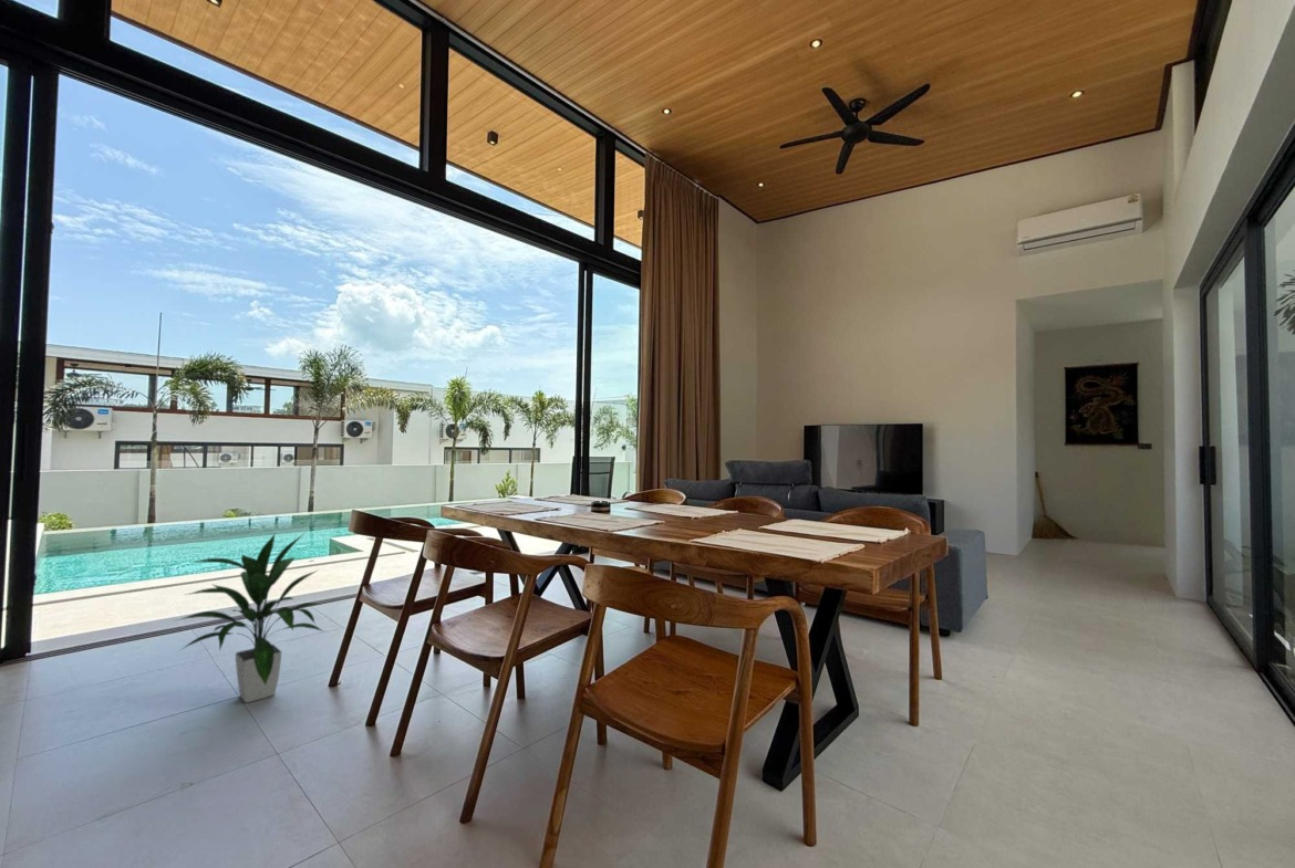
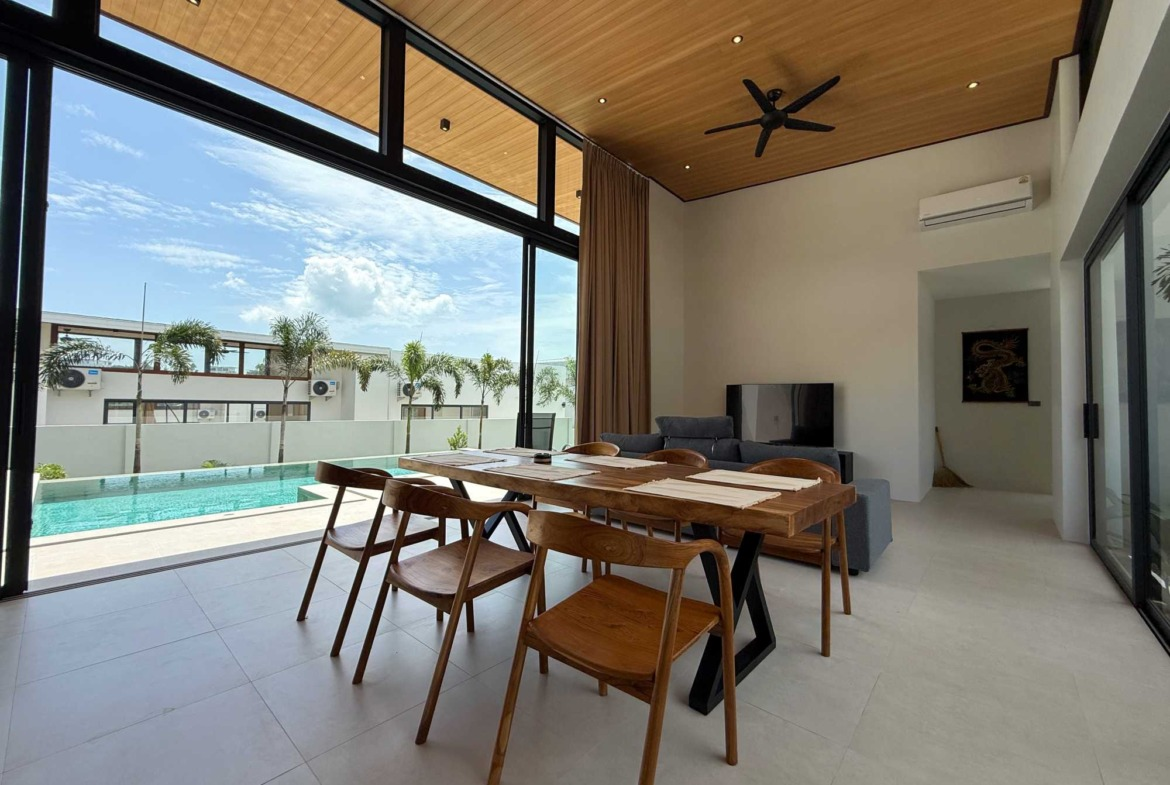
- indoor plant (257, 616)
